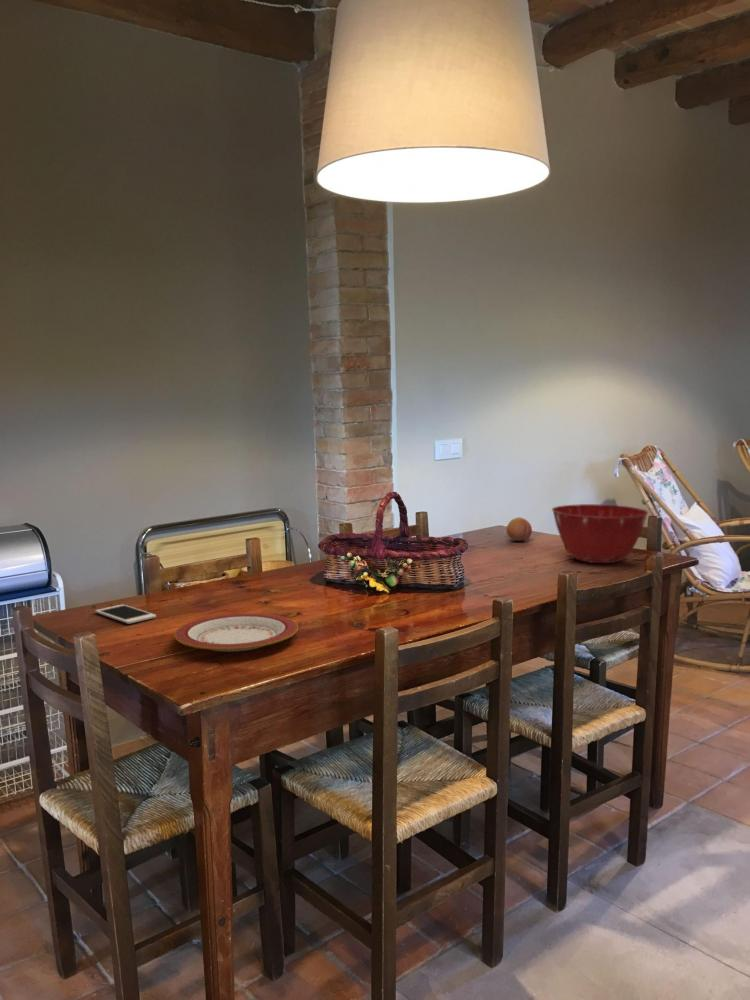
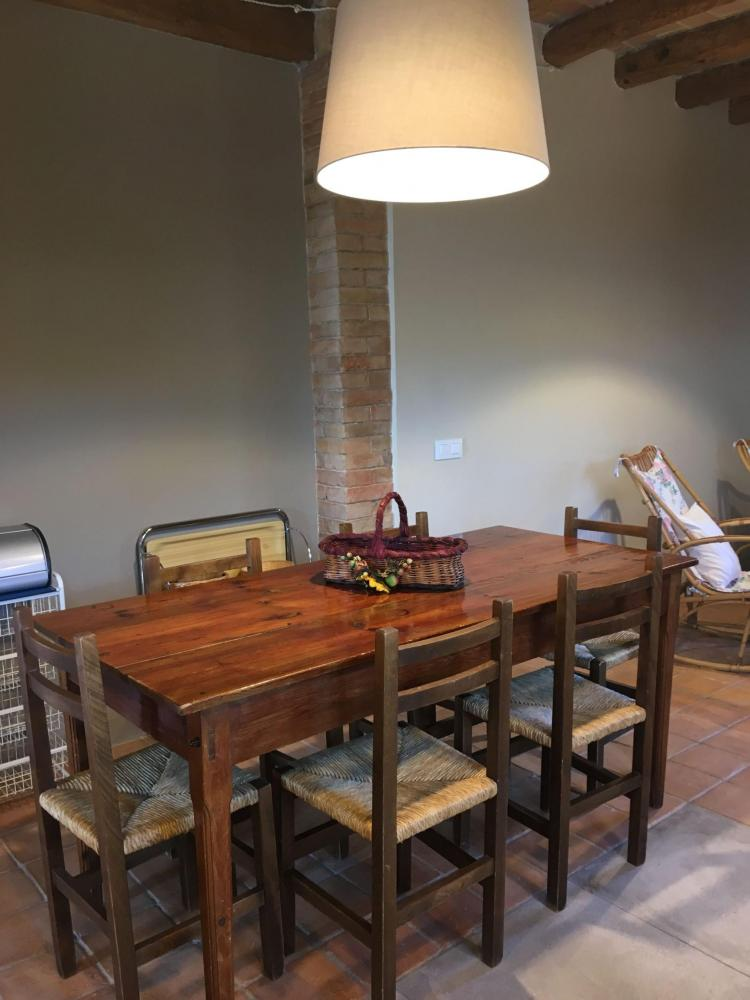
- cell phone (125, 613)
- plate (237, 634)
- mixing bowl (599, 534)
- fruit (519, 529)
